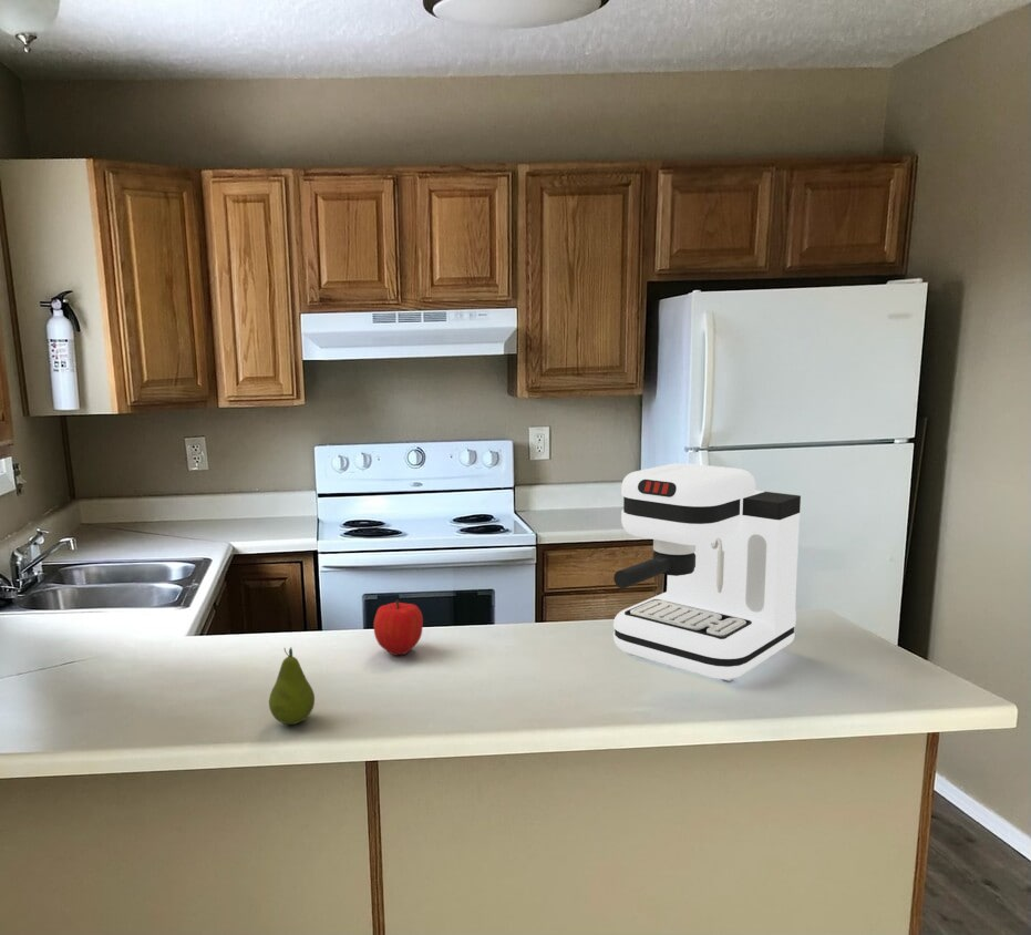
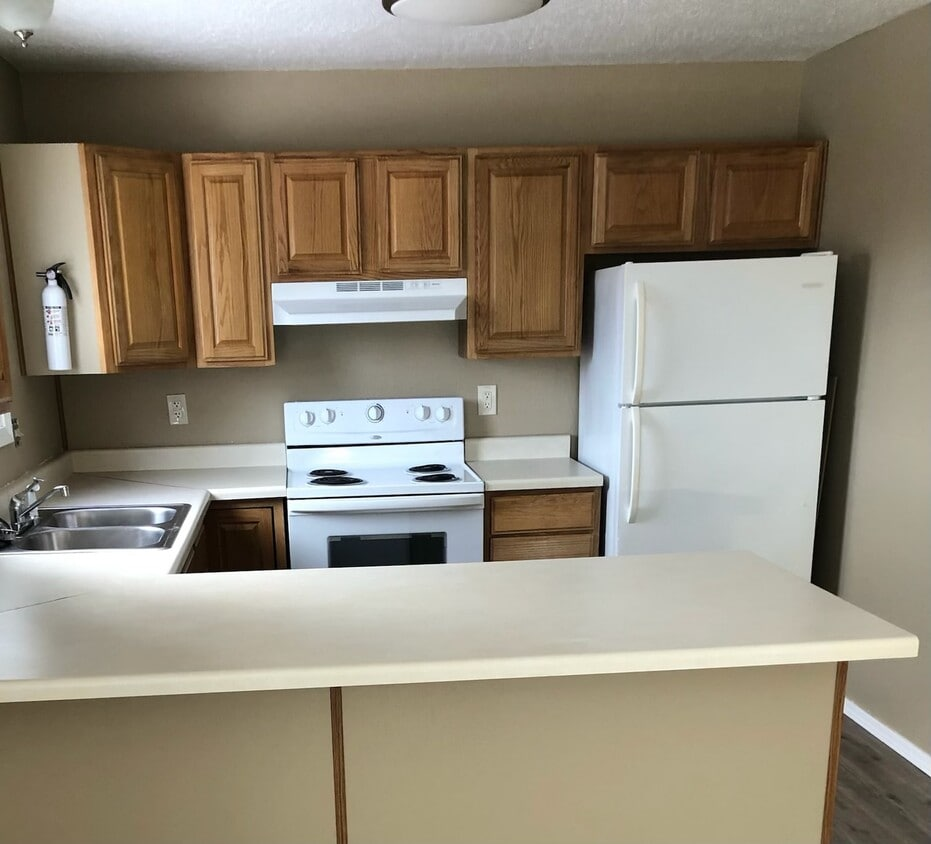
- fruit (398, 626)
- coffee maker (700, 564)
- fruit (290, 684)
